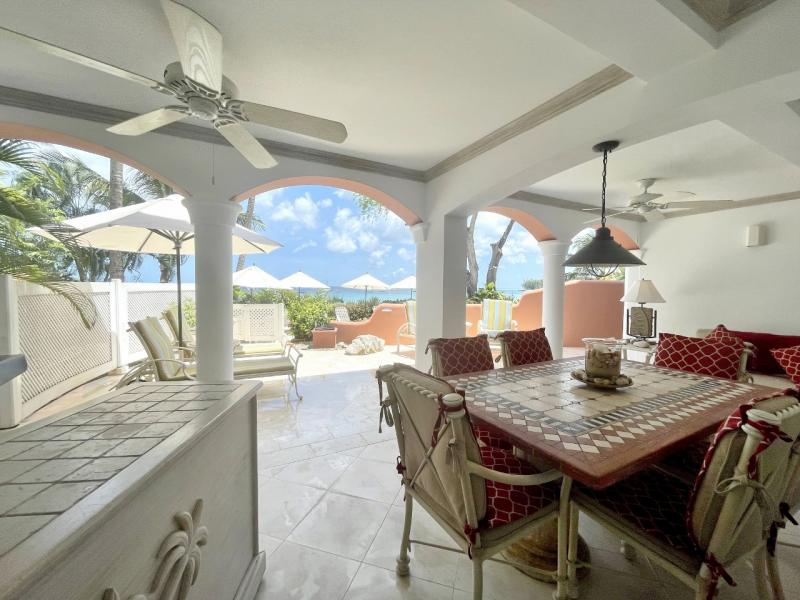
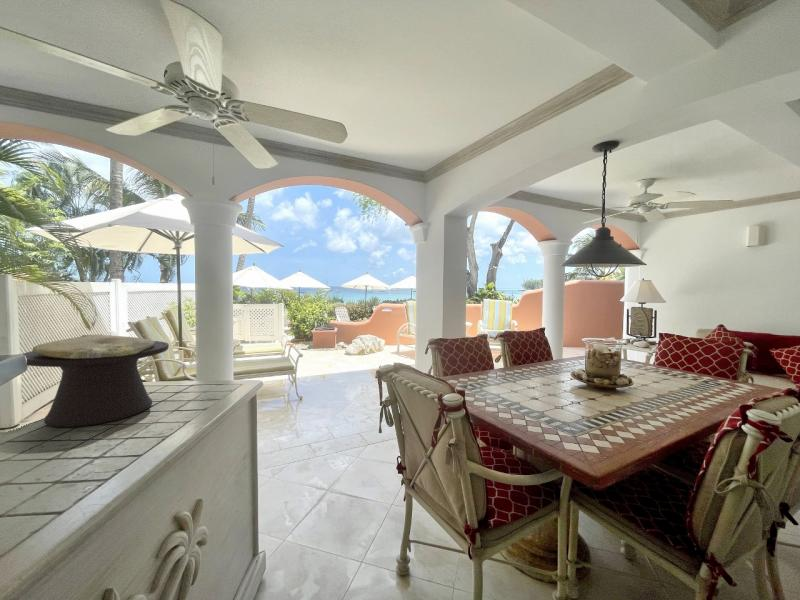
+ decorative bowl (103, 373)
